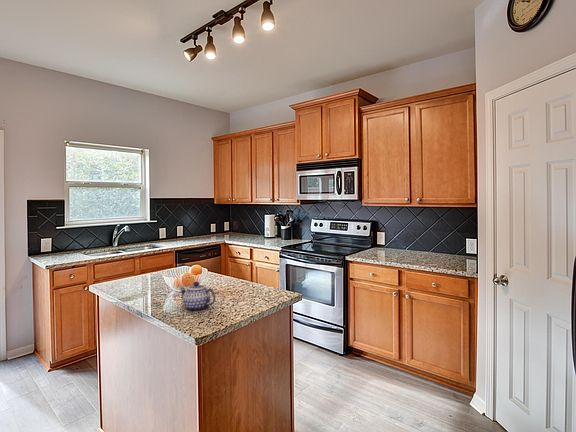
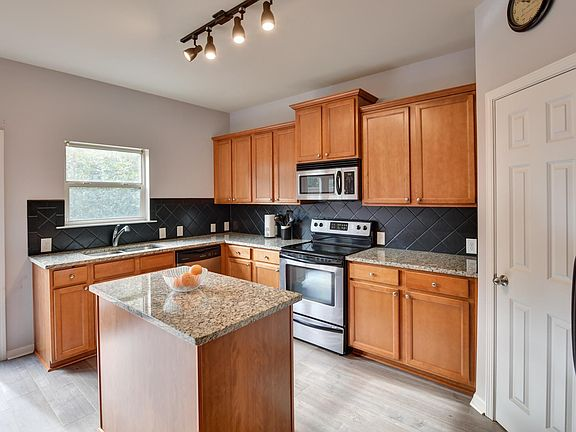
- teapot (197, 294)
